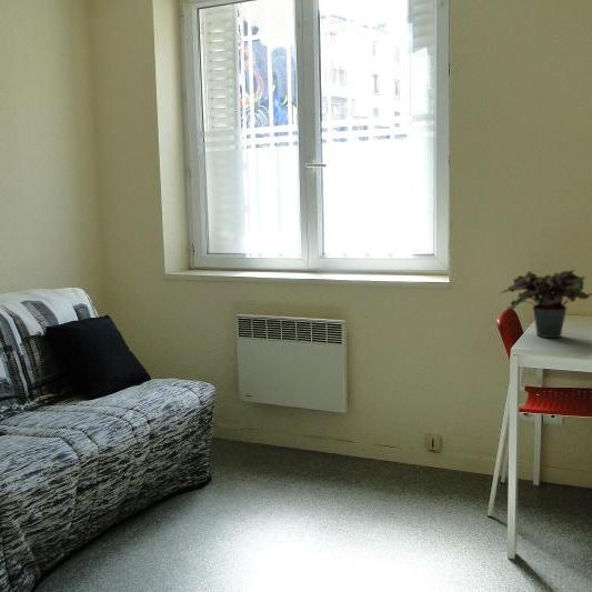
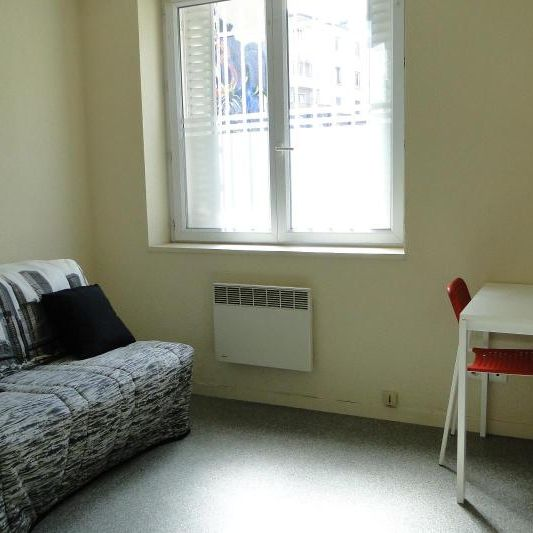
- potted plant (548, 303)
